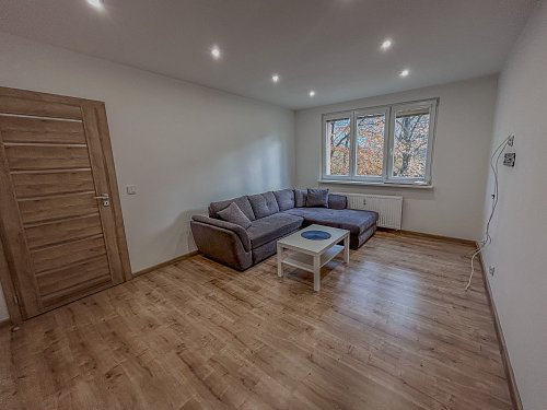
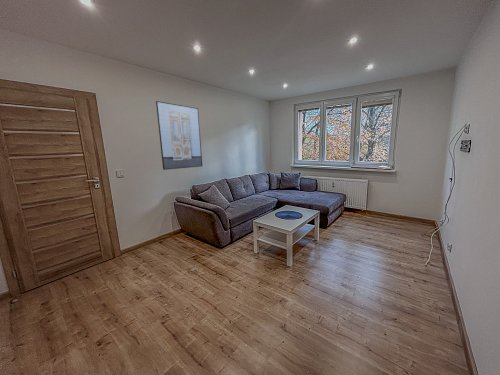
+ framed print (181, 137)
